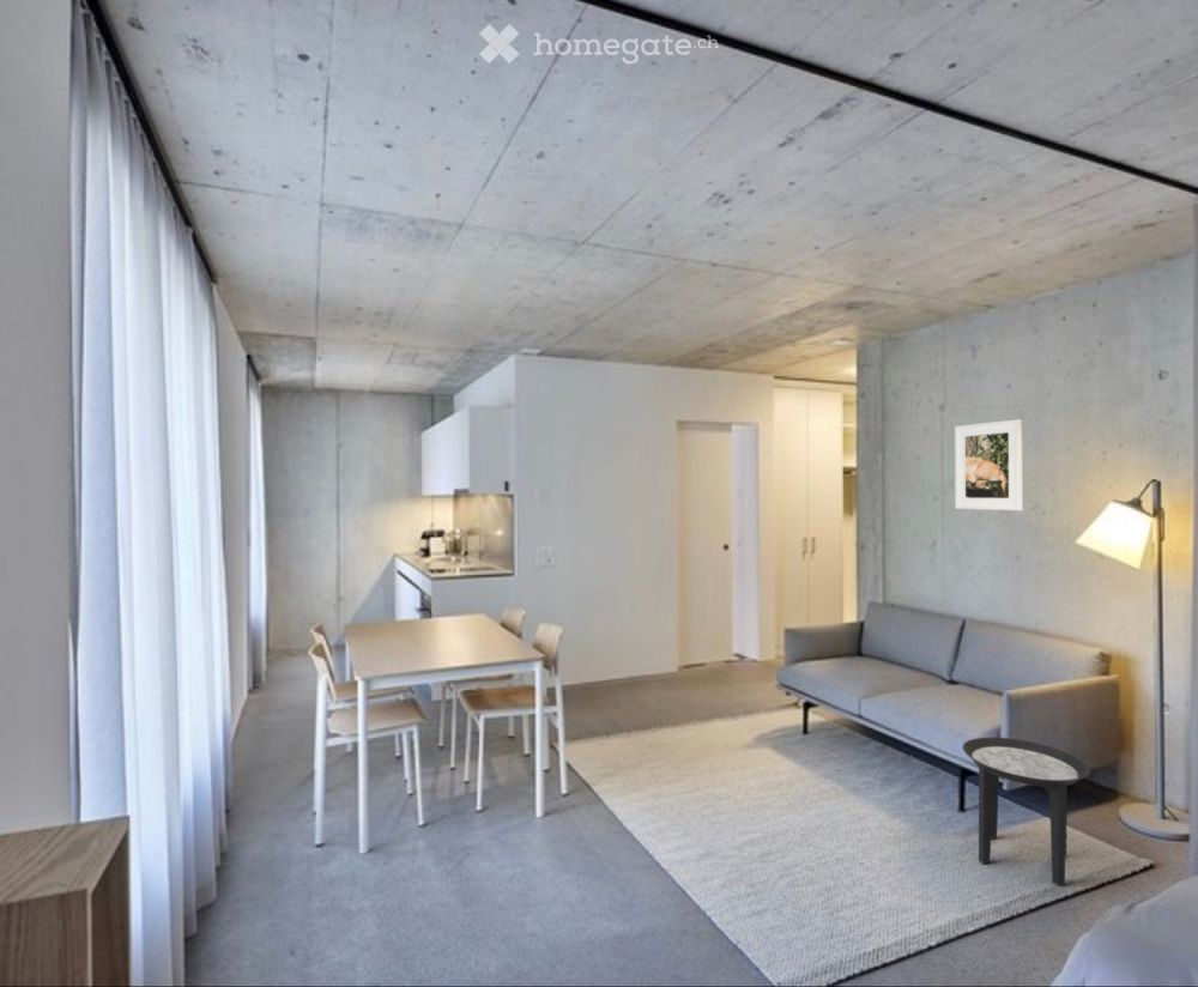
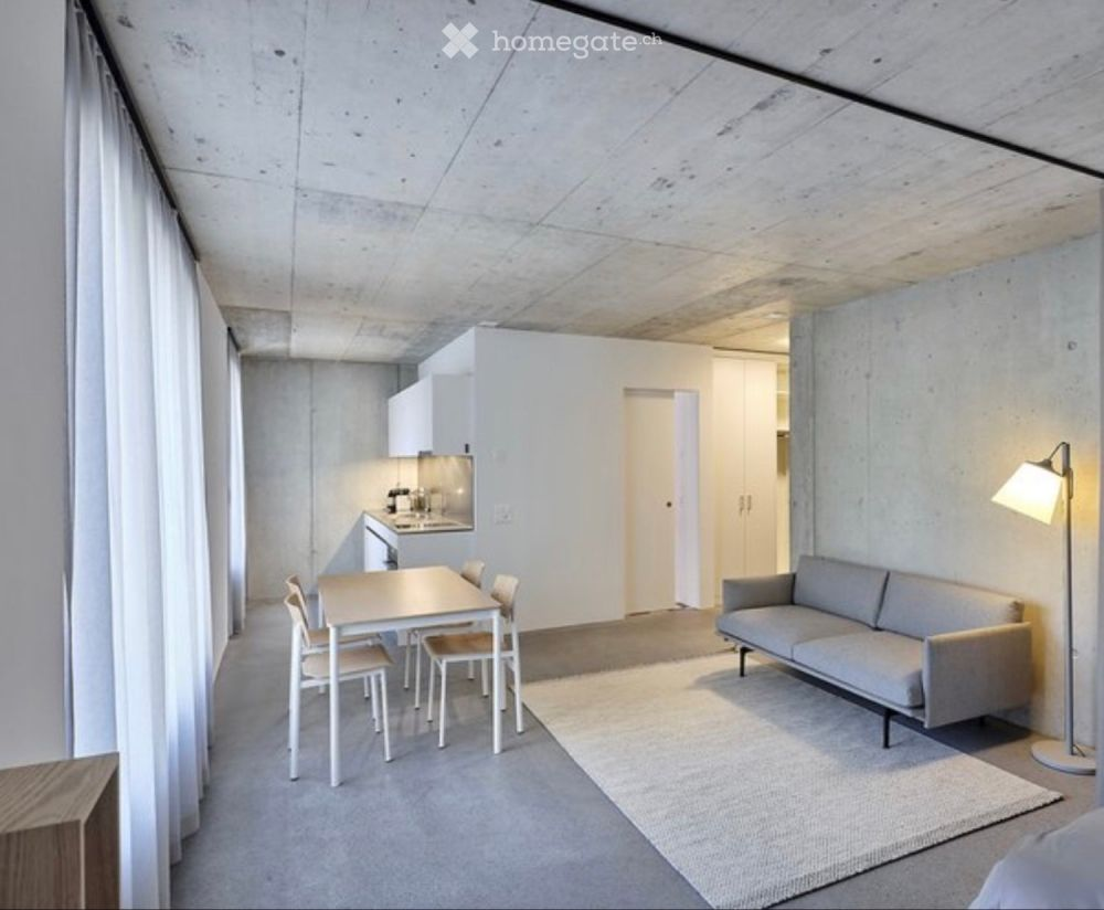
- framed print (986, 466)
- side table (1025, 783)
